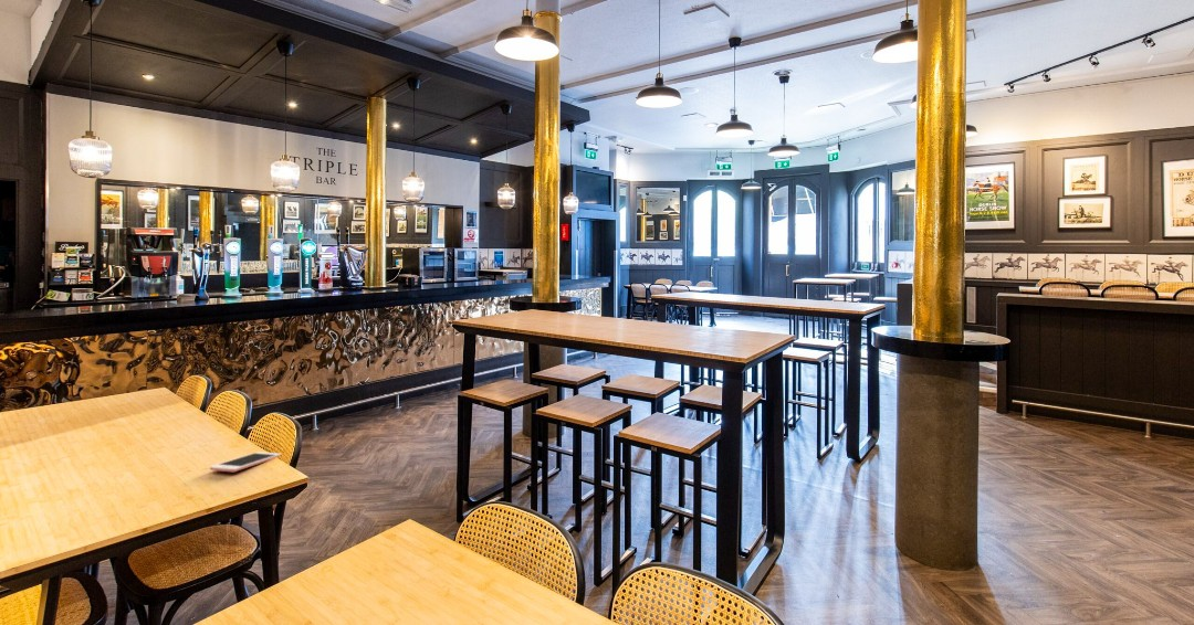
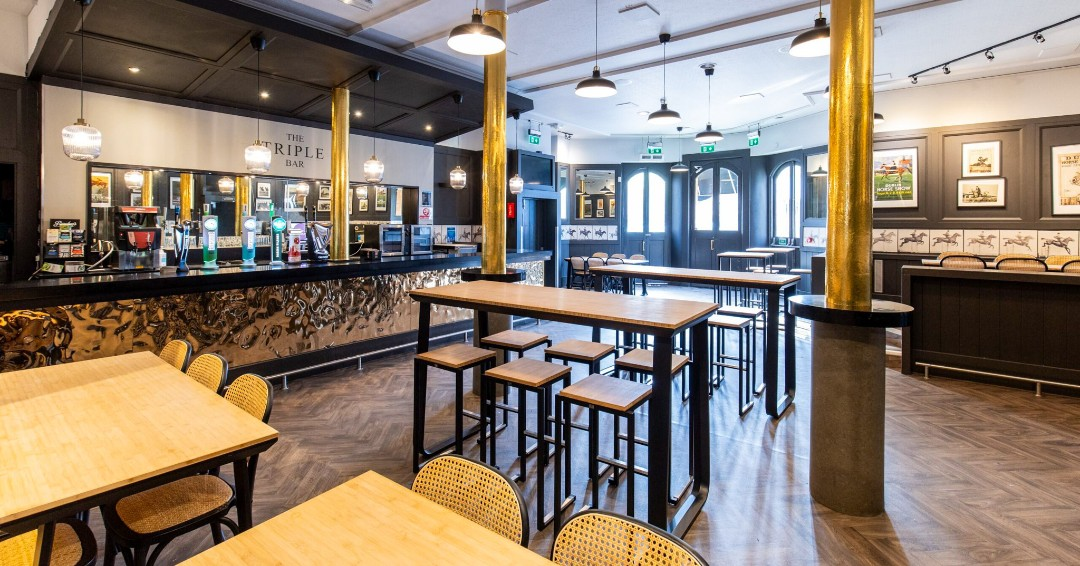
- cell phone (247, 460)
